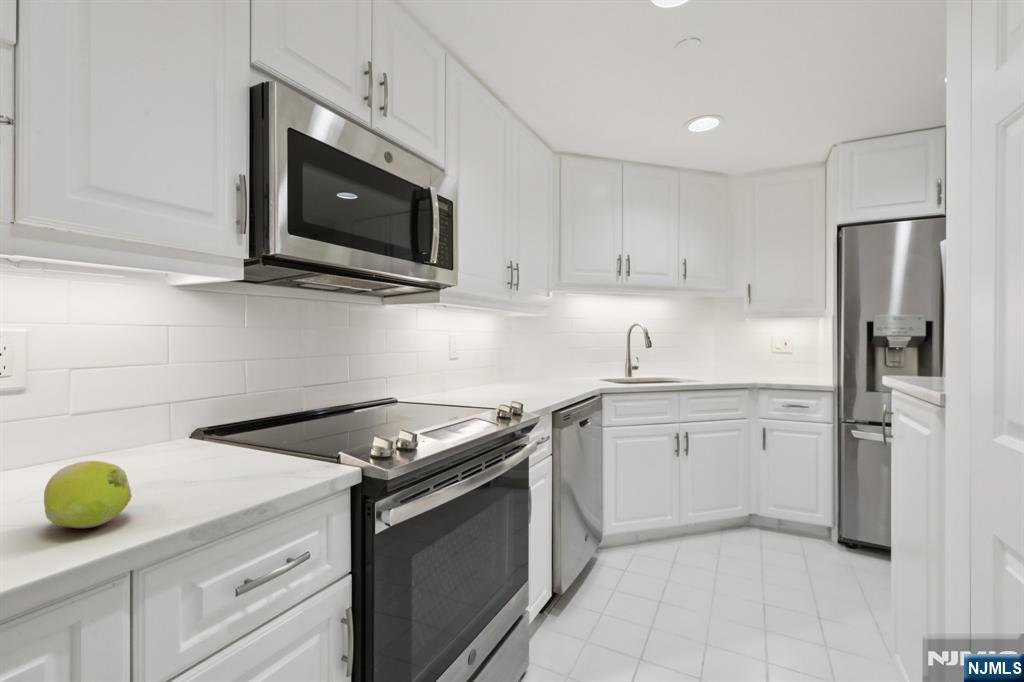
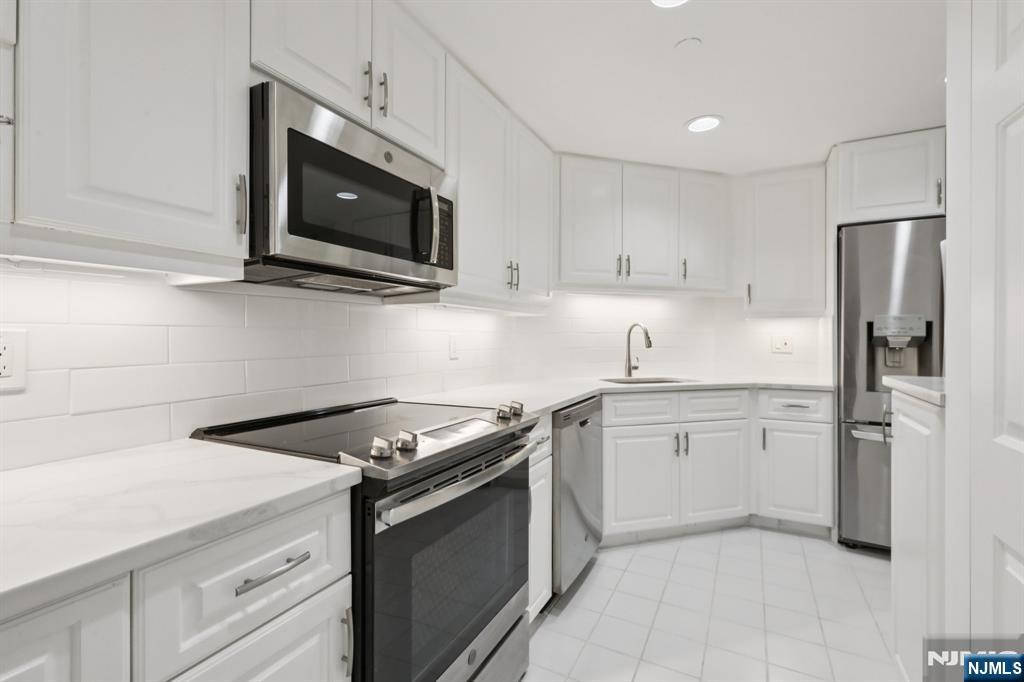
- fruit (89, 493)
